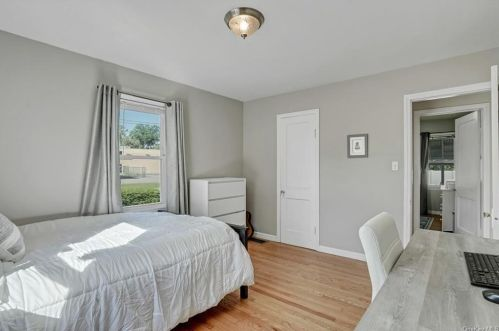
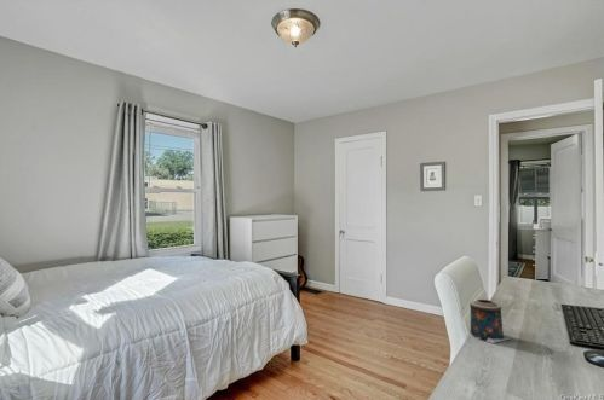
+ candle (490, 318)
